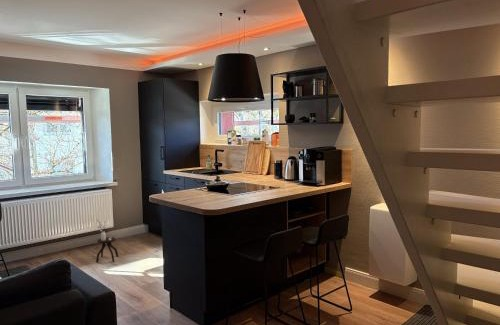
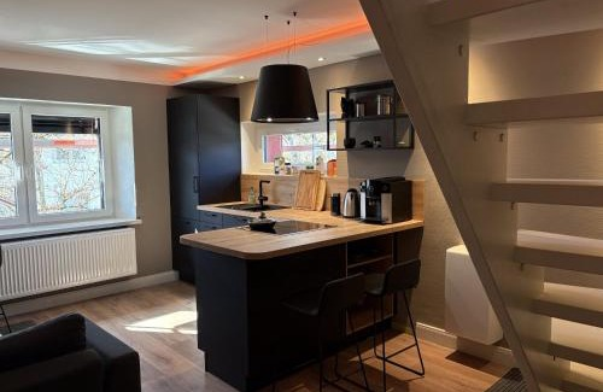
- side table (106, 238)
